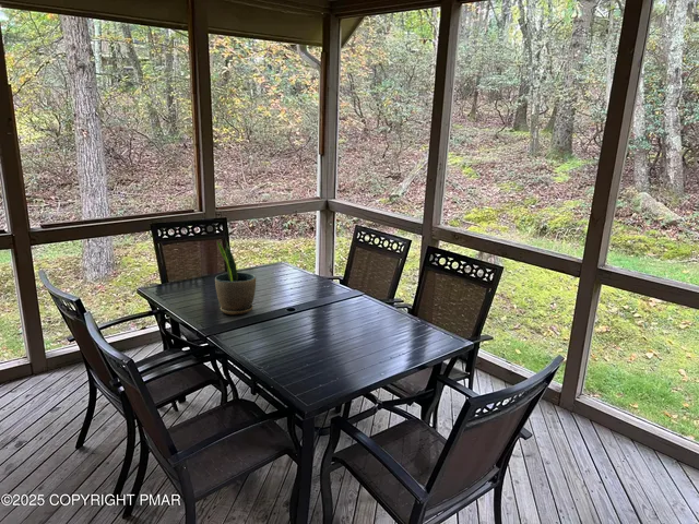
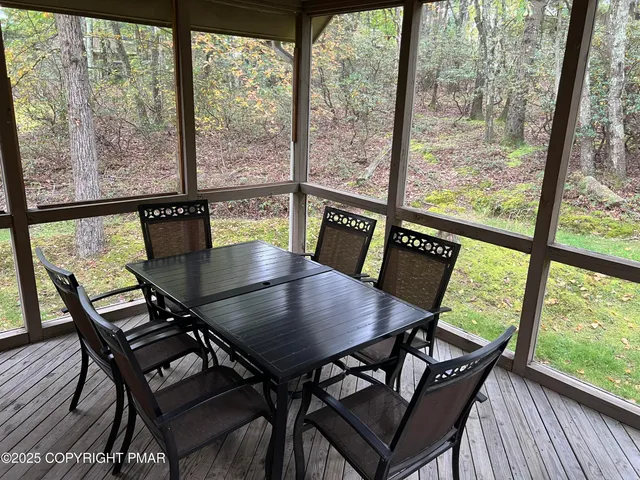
- potted plant (235, 275)
